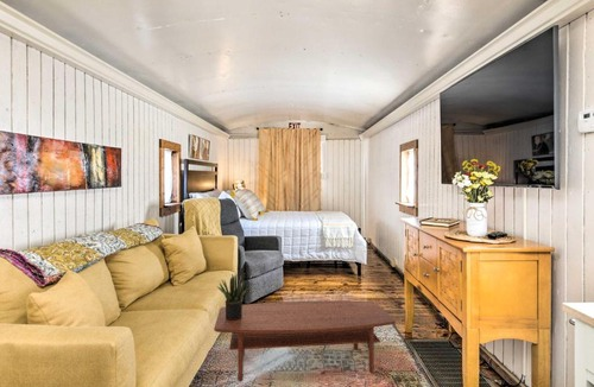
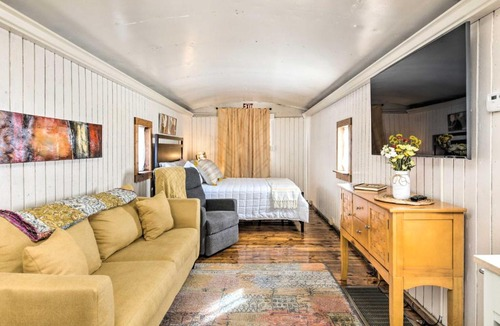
- coffee table (303, 338)
- potted plant (230, 296)
